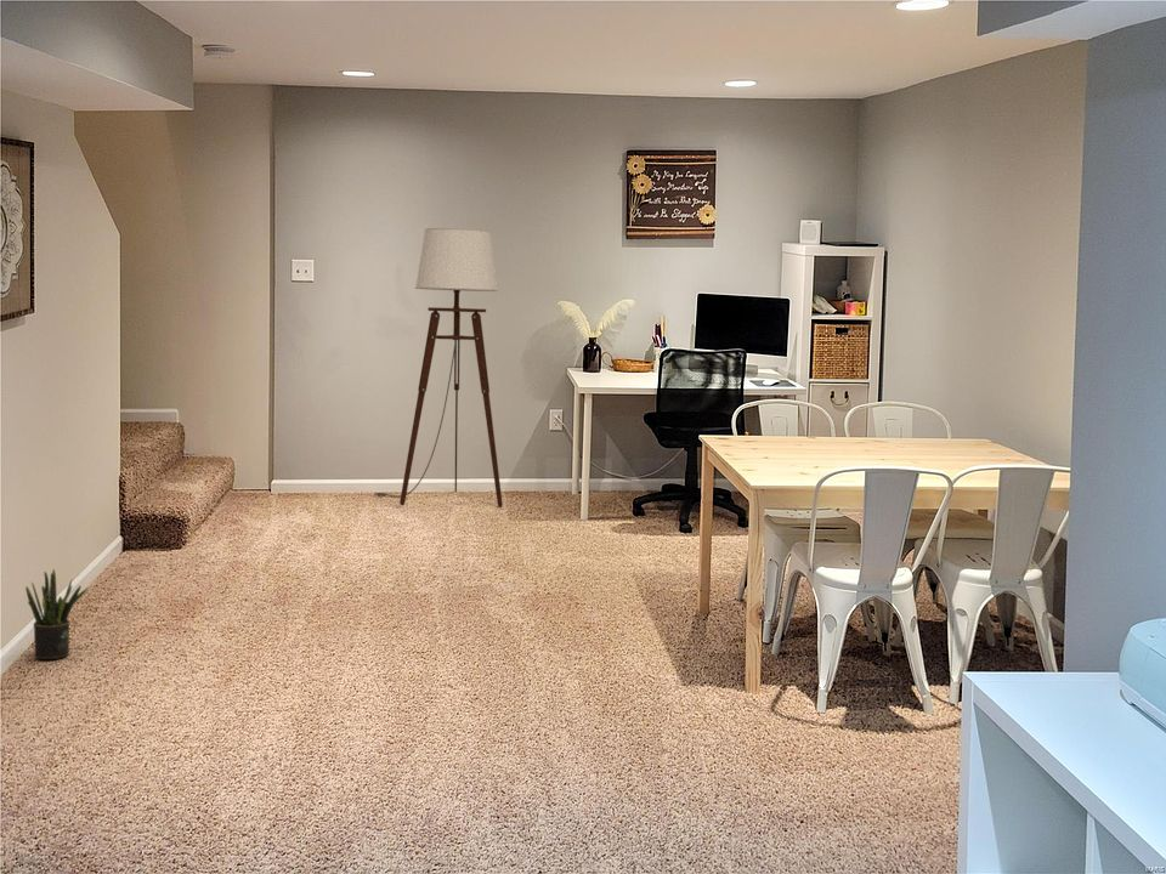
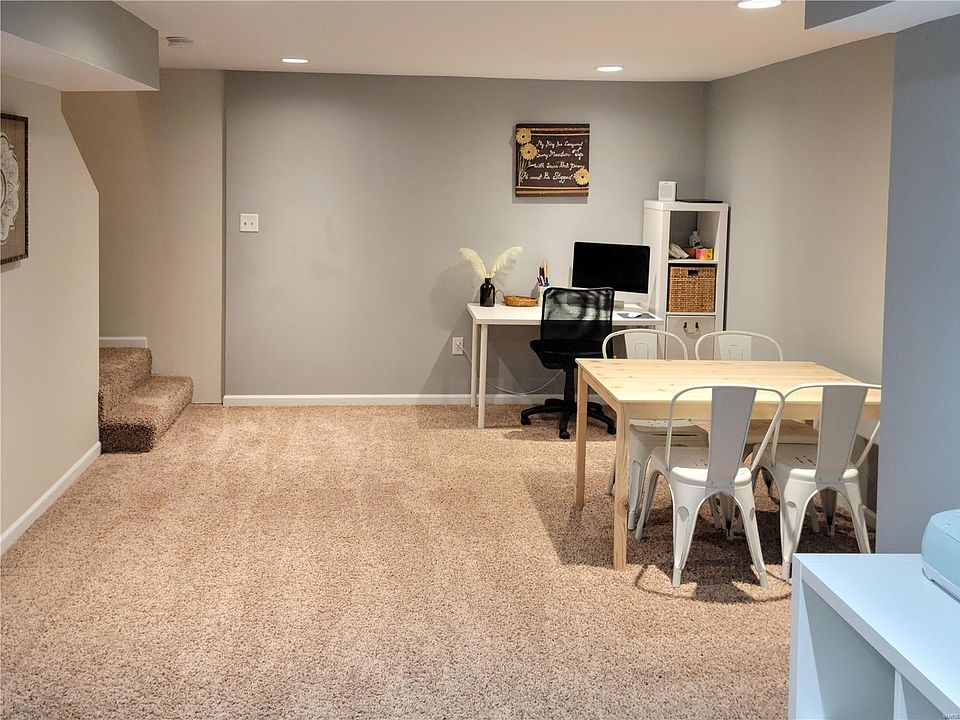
- potted plant (56, 613)
- floor lamp (430, 365)
